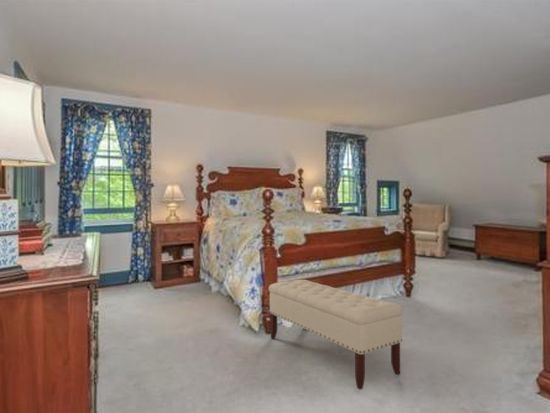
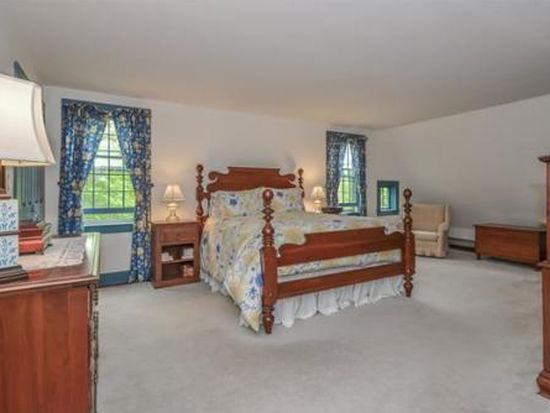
- bench (327, 323)
